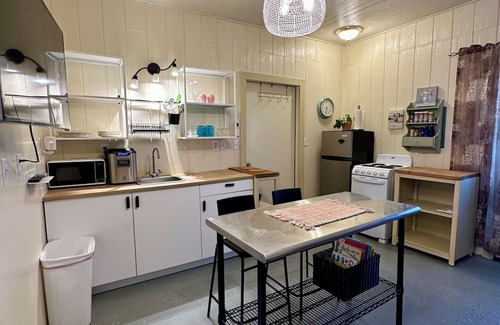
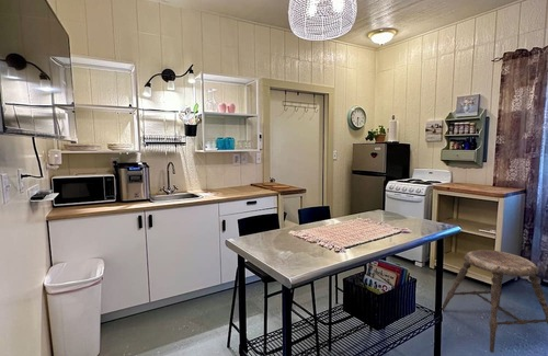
+ stool (496, 292)
